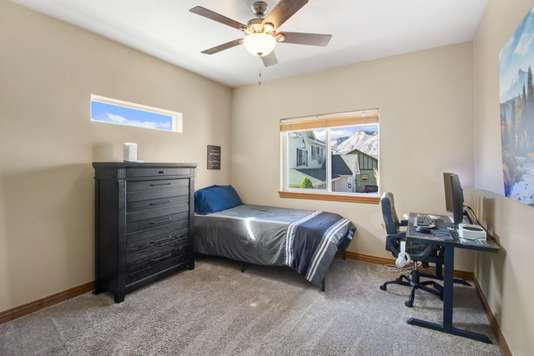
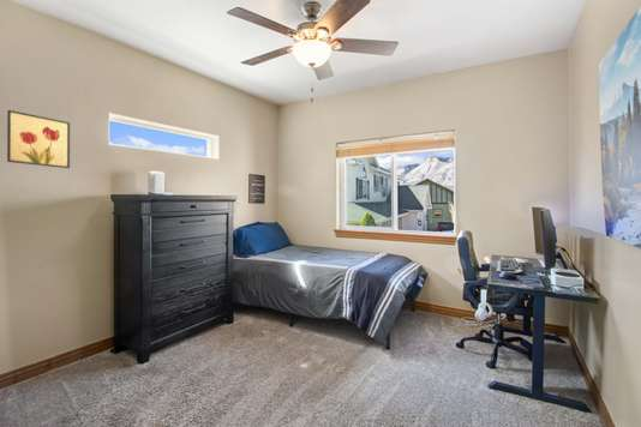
+ wall art (40, 140)
